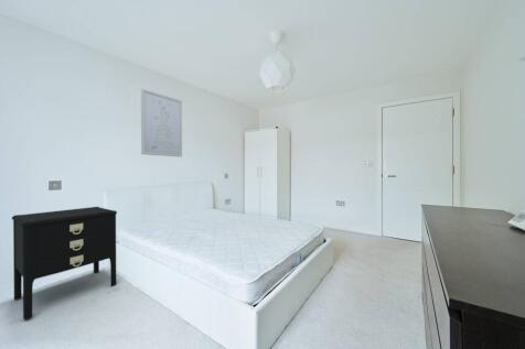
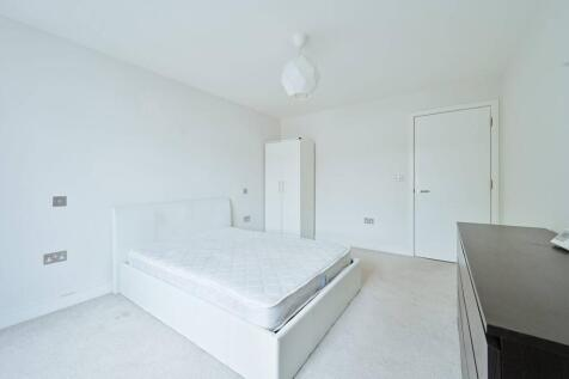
- wall art (162, 126)
- nightstand (67, 252)
